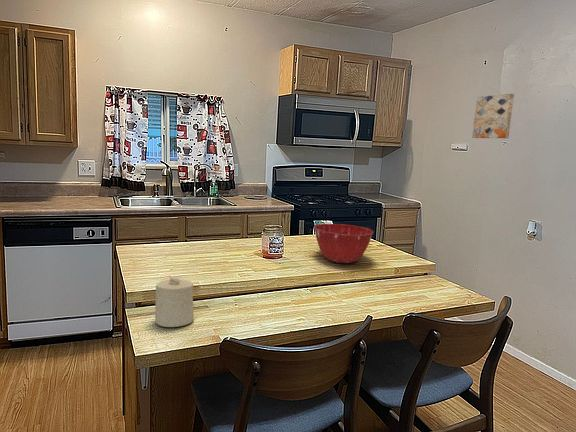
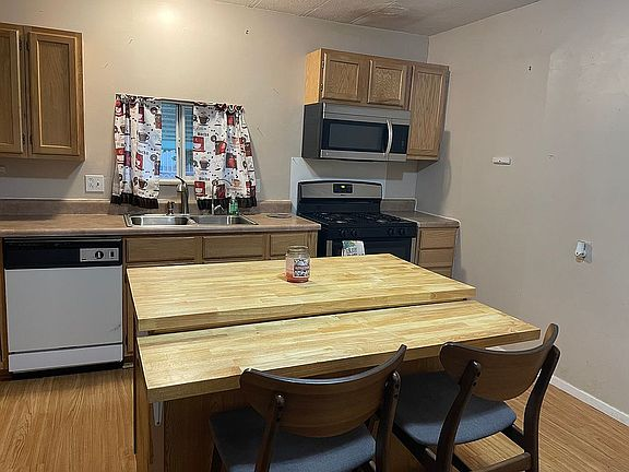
- candle (174, 298)
- mixing bowl (342, 244)
- wall art (492, 116)
